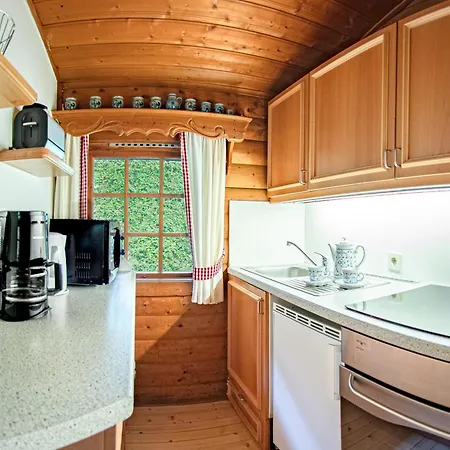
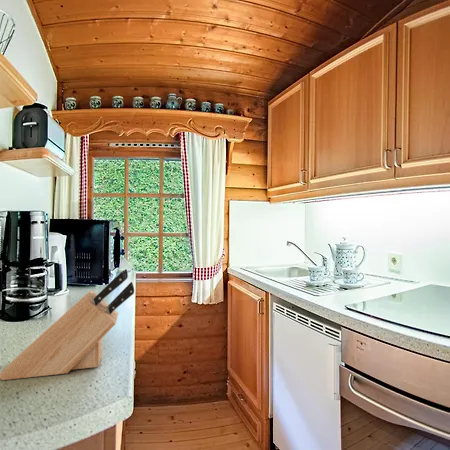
+ knife block (74, 317)
